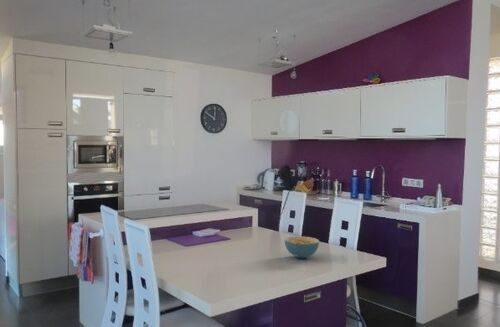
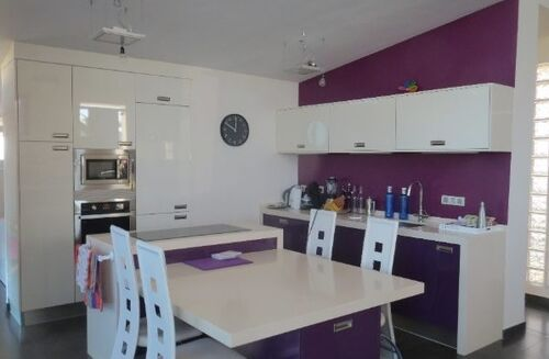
- cereal bowl (301, 248)
